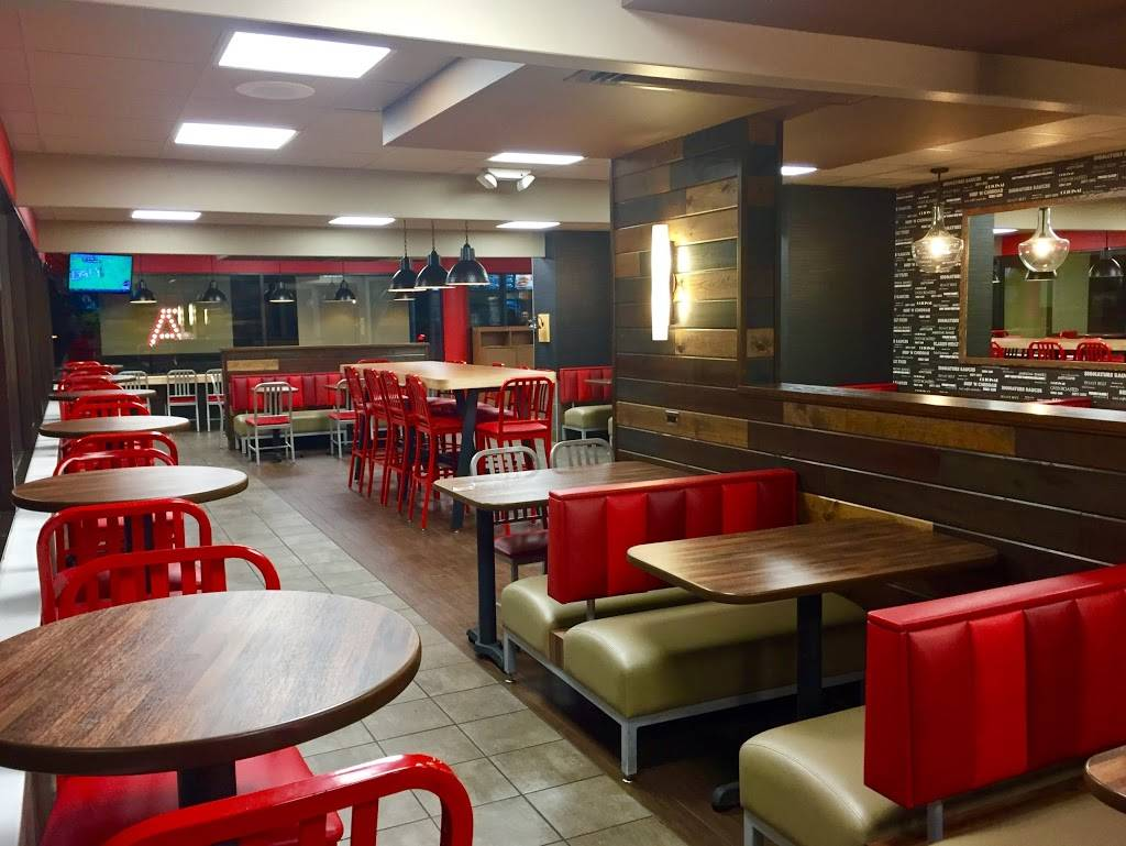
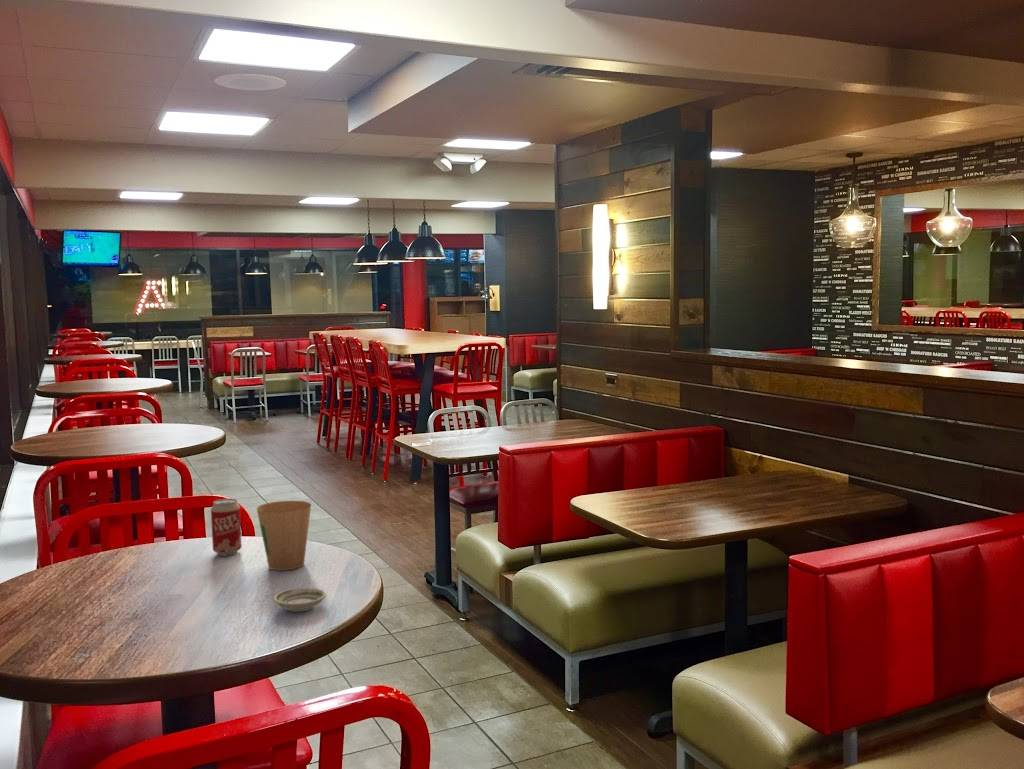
+ saucer (300, 601)
+ beverage can (226, 527)
+ paper cup (285, 535)
